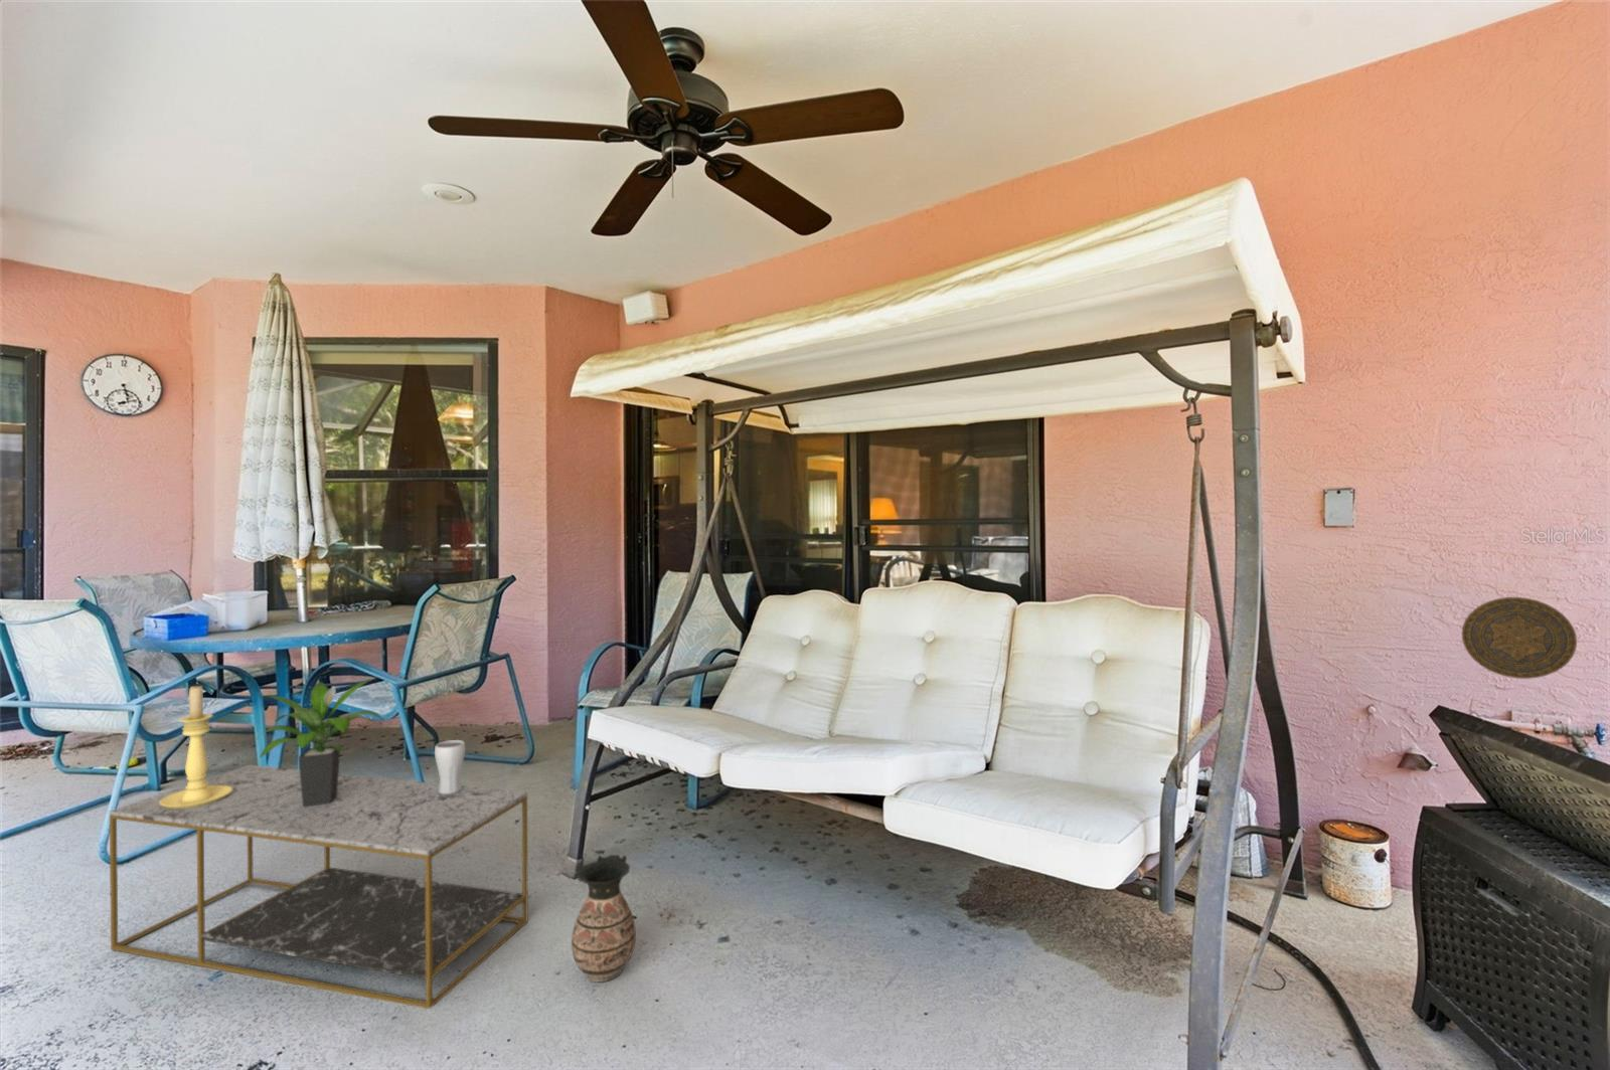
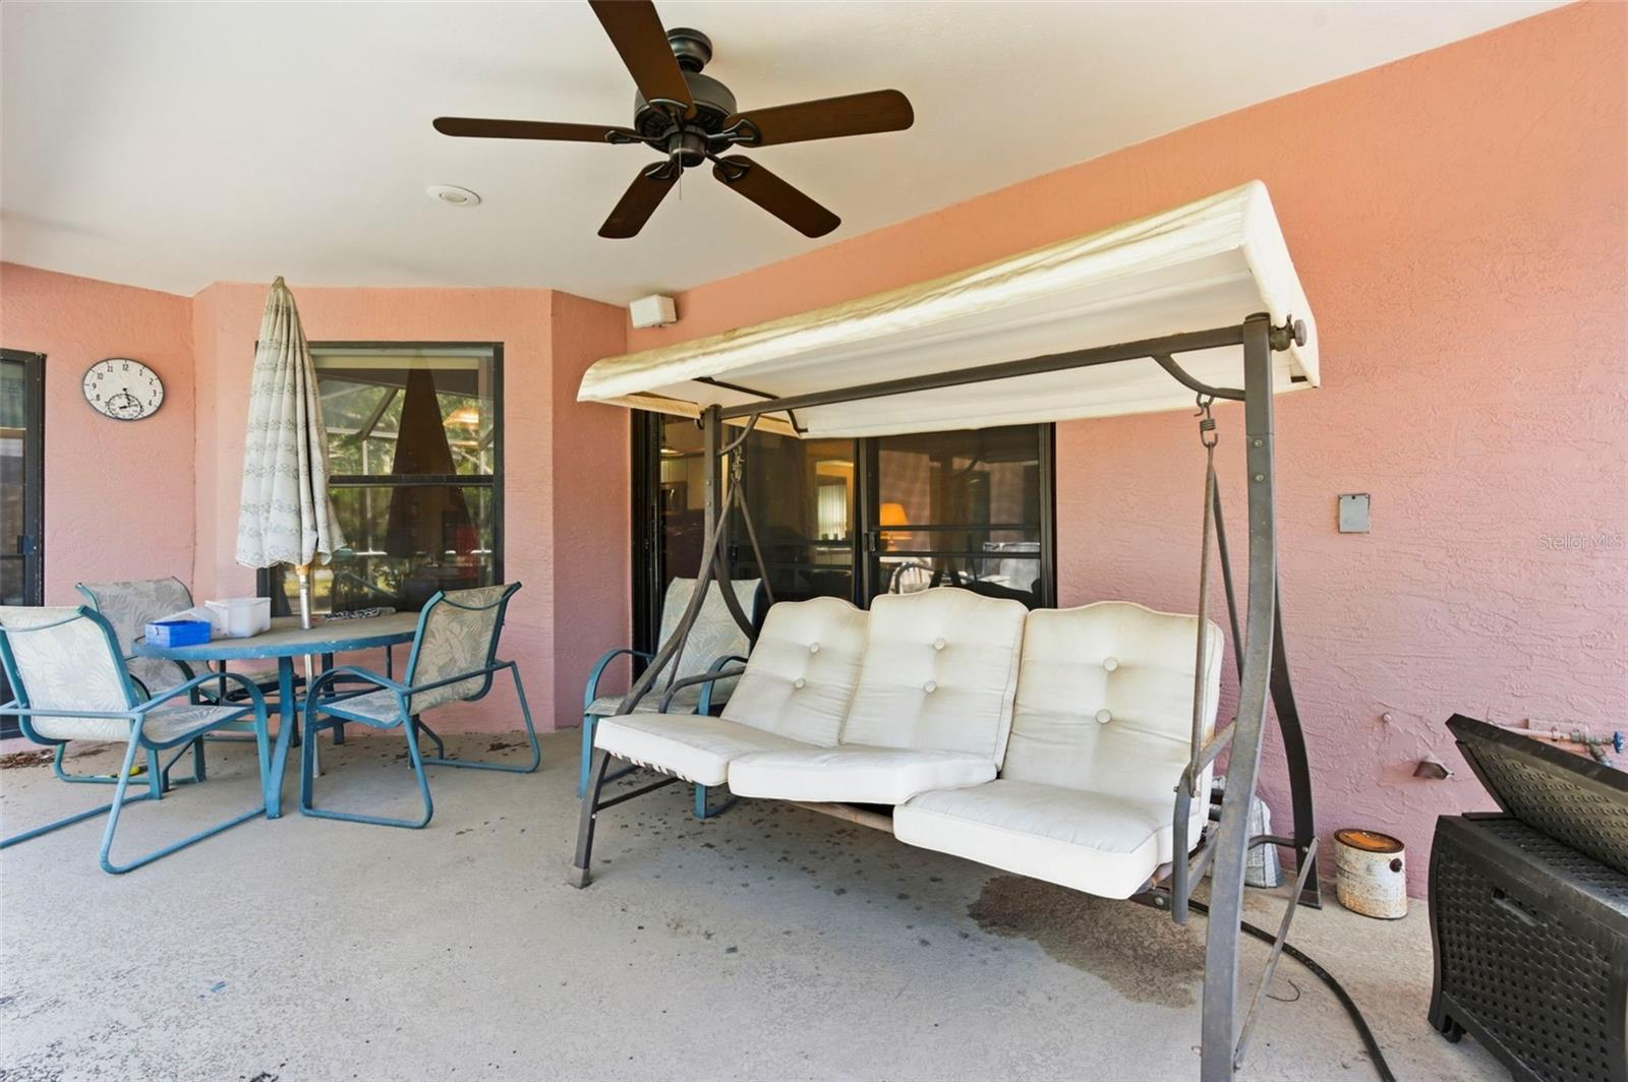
- drinking glass (450, 767)
- decorative plate (1517, 638)
- coffee table (325, 868)
- potted plant (319, 743)
- candle holder (196, 740)
- ceramic jug (604, 916)
